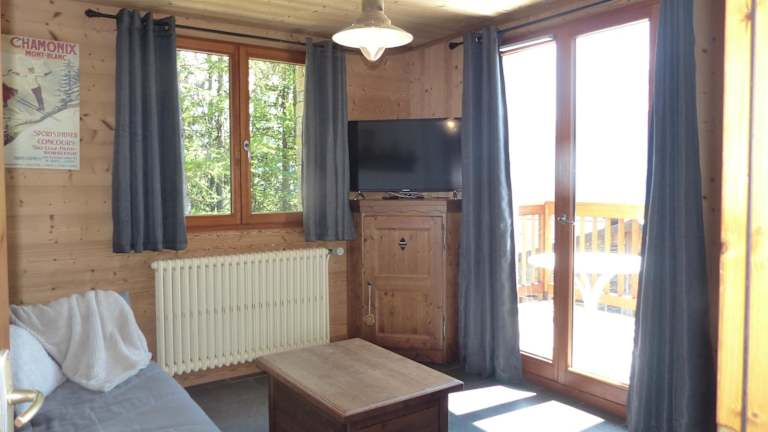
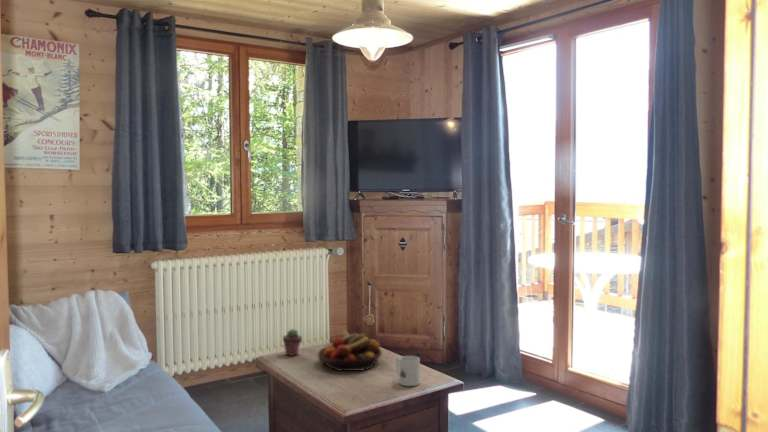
+ mug (406, 369)
+ fruit bowl (349, 348)
+ potted succulent (292, 341)
